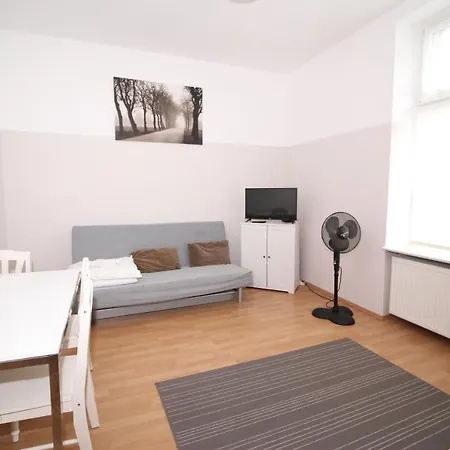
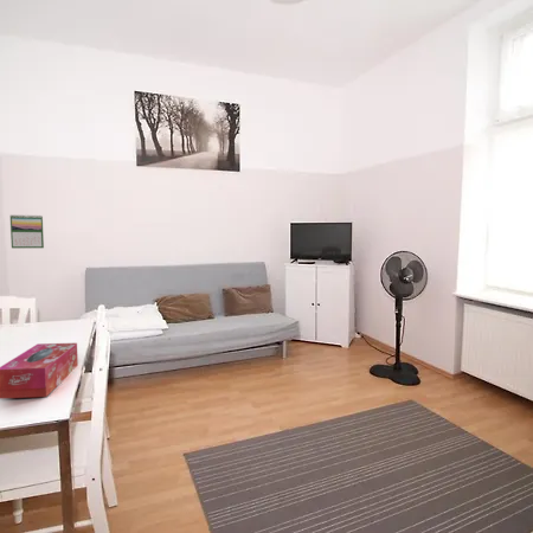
+ calendar (26, 231)
+ tissue box (41, 367)
